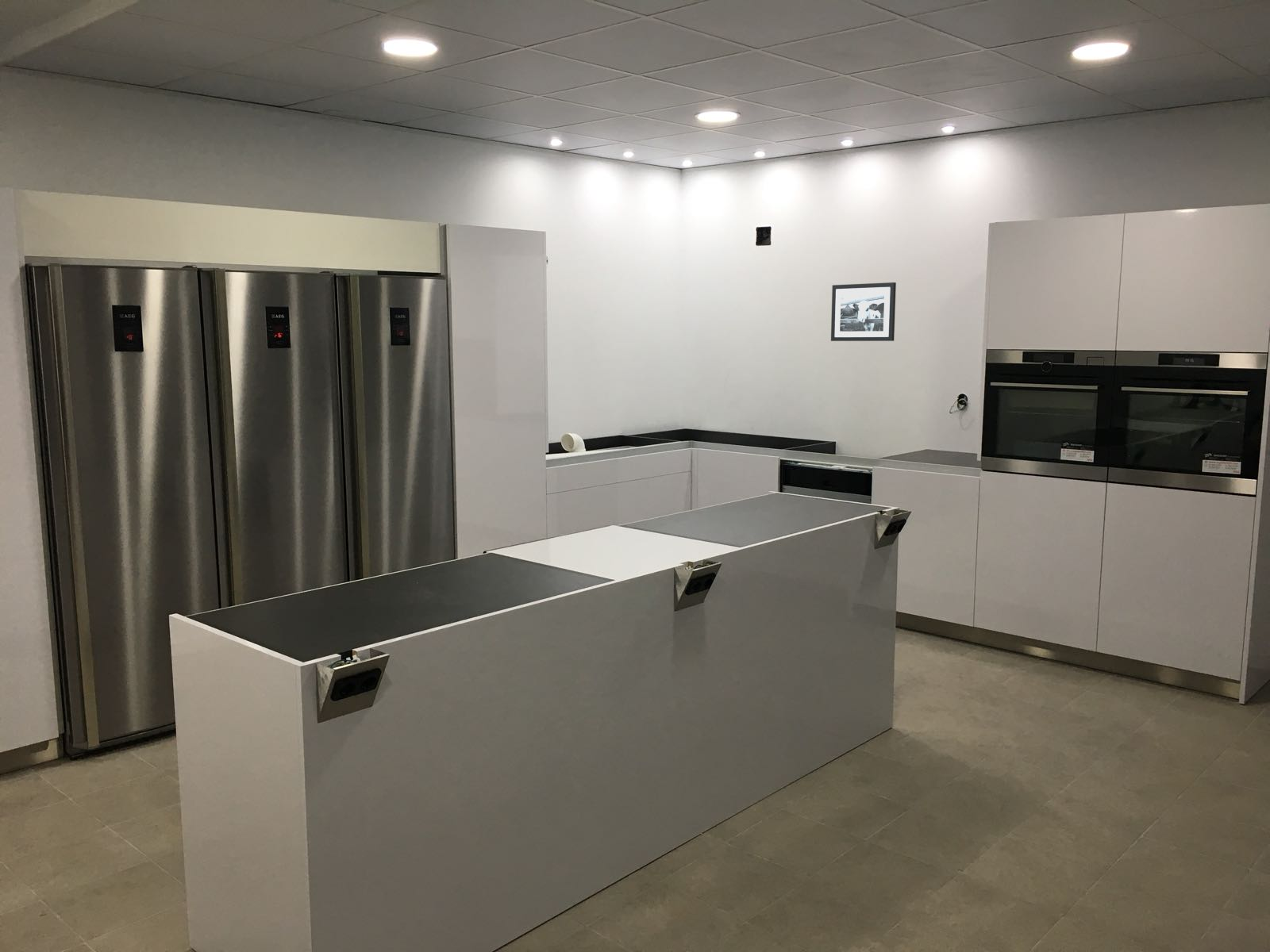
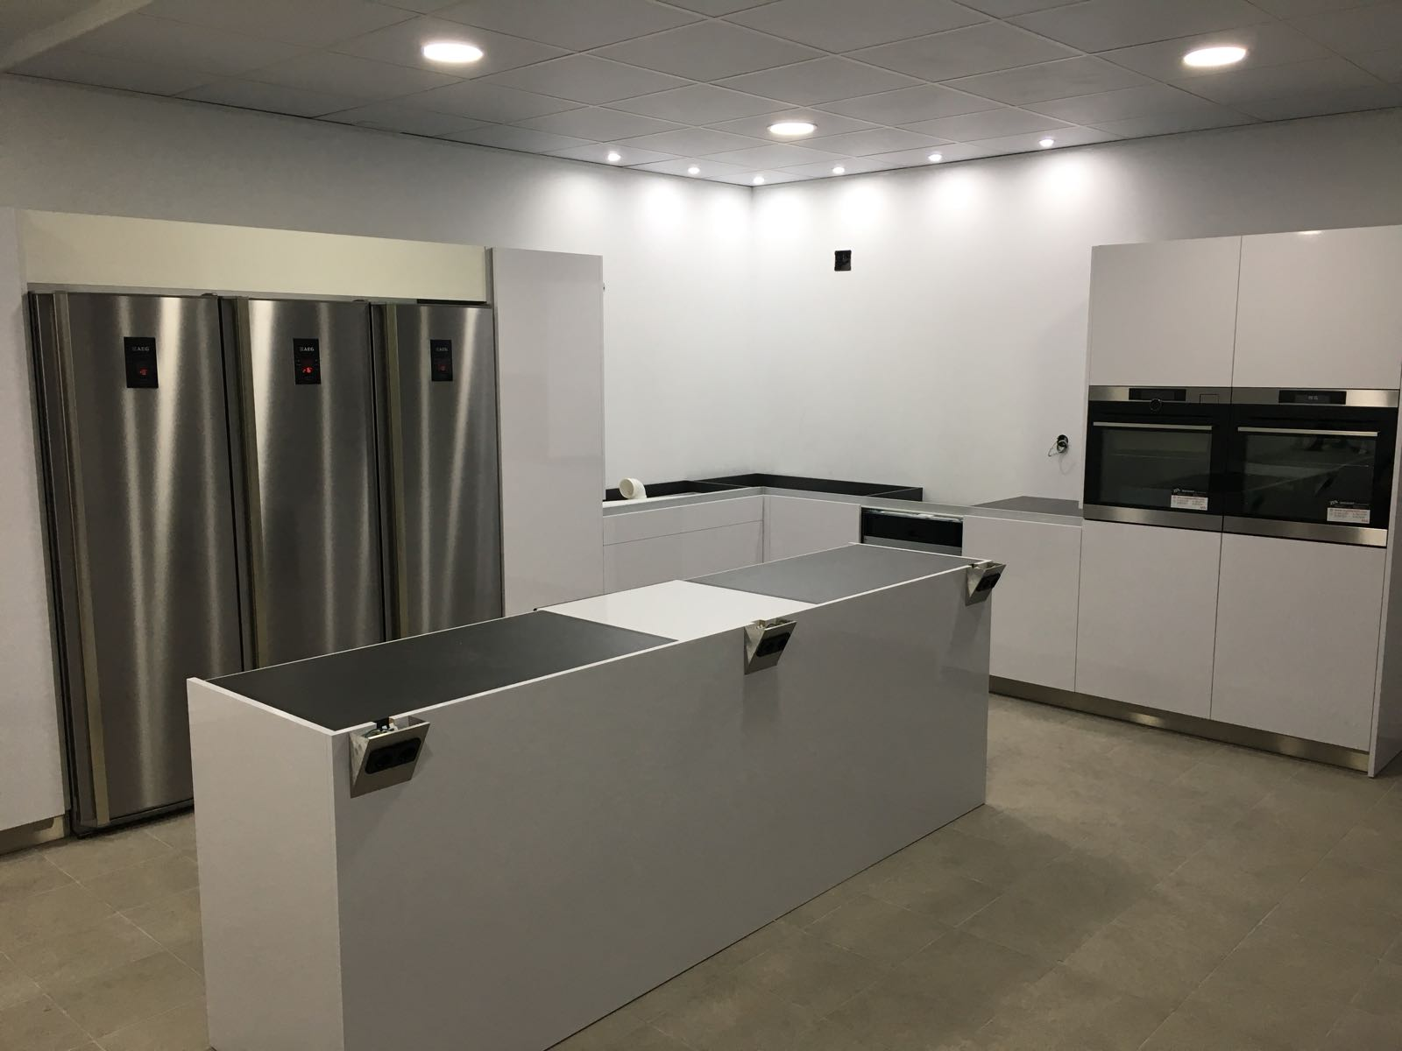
- picture frame (862, 312)
